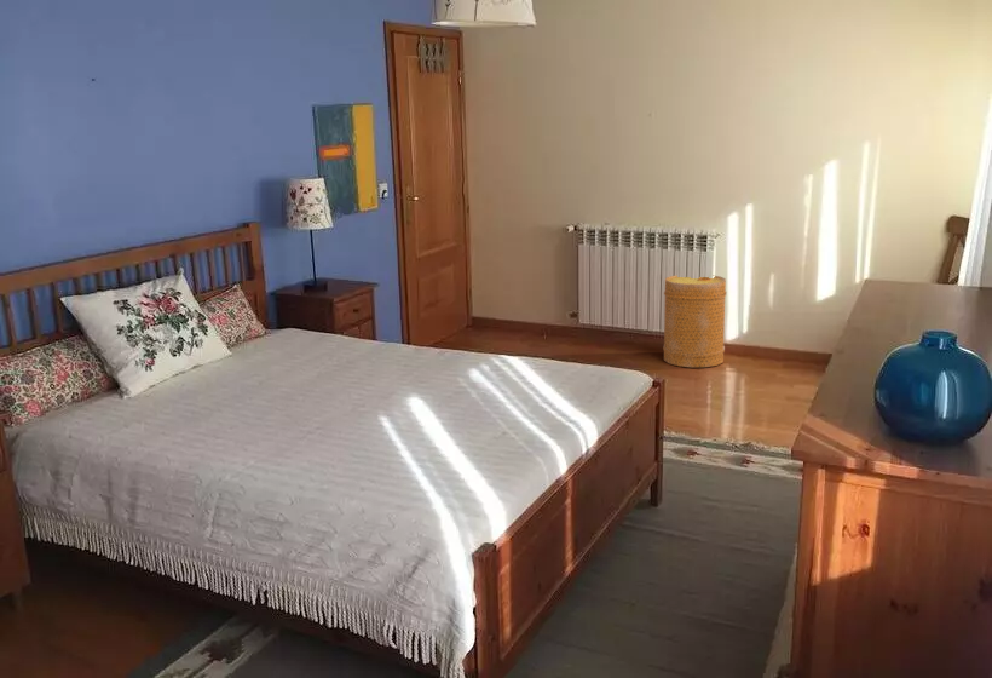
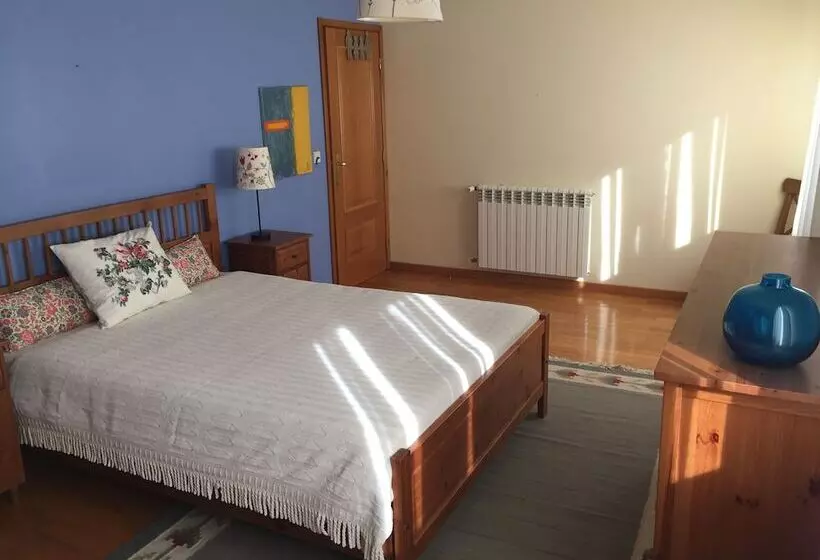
- basket (694, 320)
